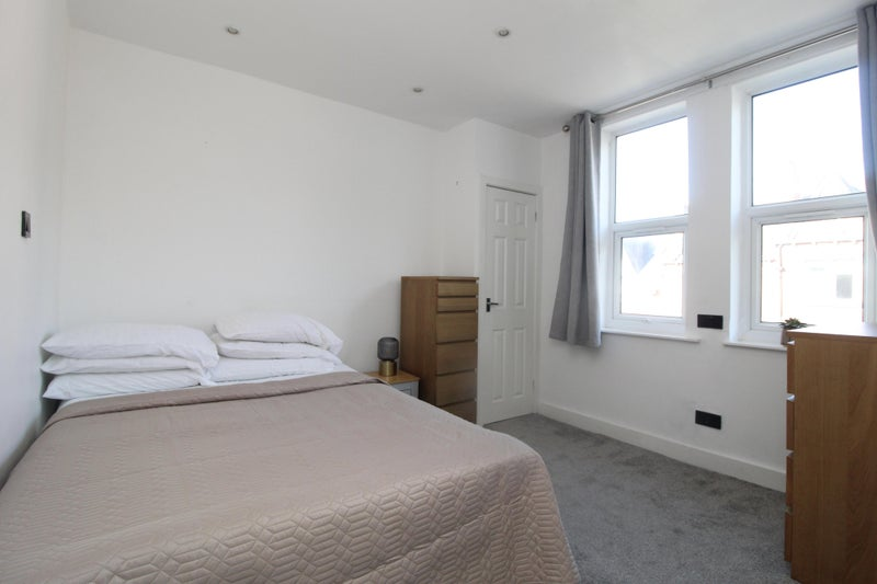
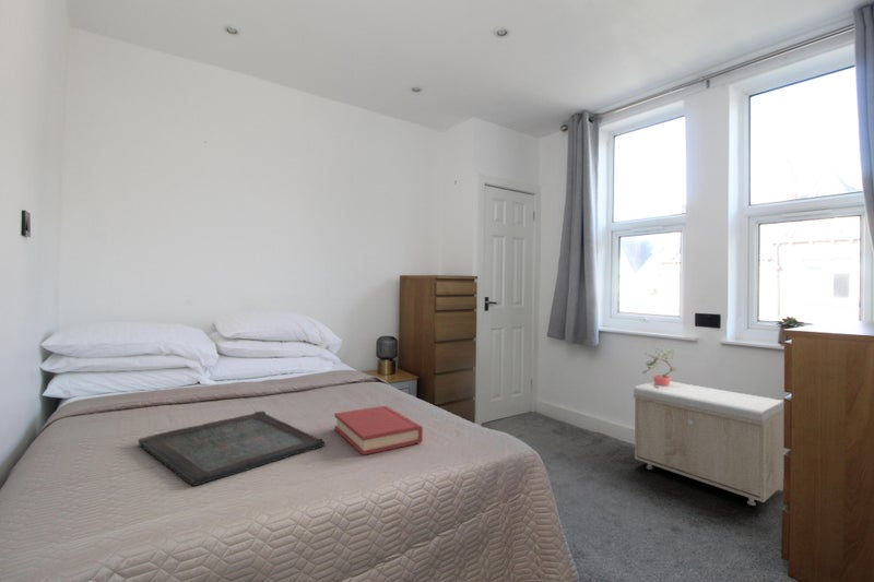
+ potted plant (658, 367)
+ storage bench (704, 436)
+ hardback book (376, 427)
+ serving tray (232, 441)
